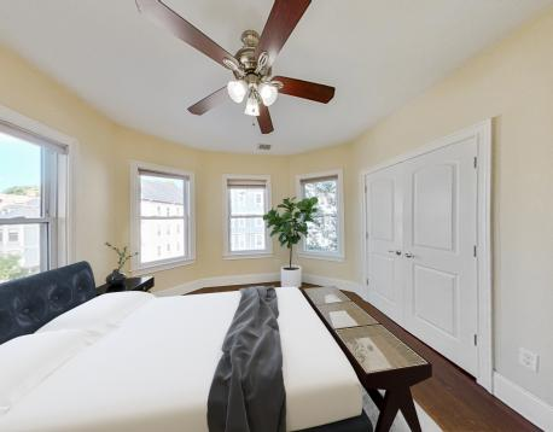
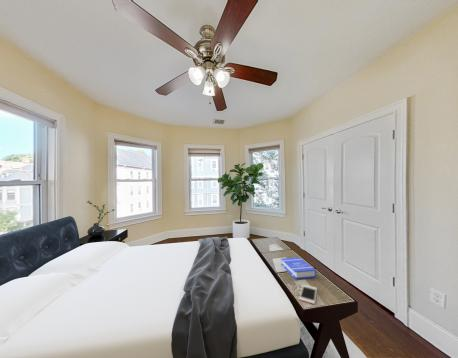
+ book (297, 267)
+ cell phone (308, 293)
